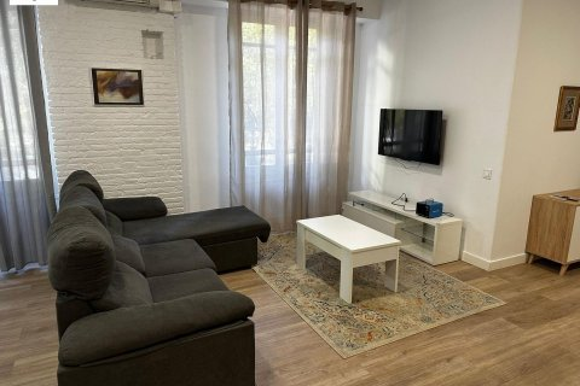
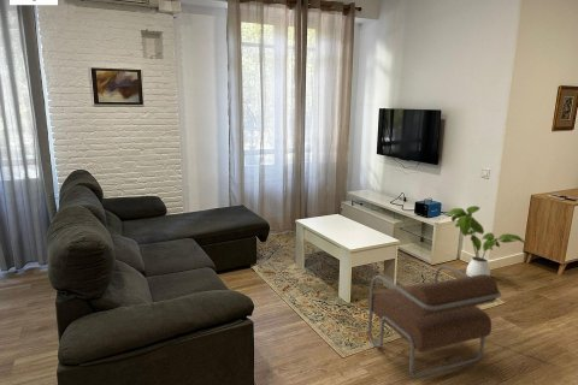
+ armchair (427, 309)
+ house plant (476, 243)
